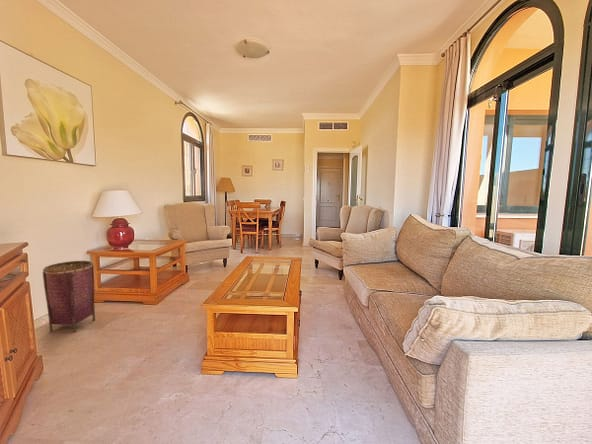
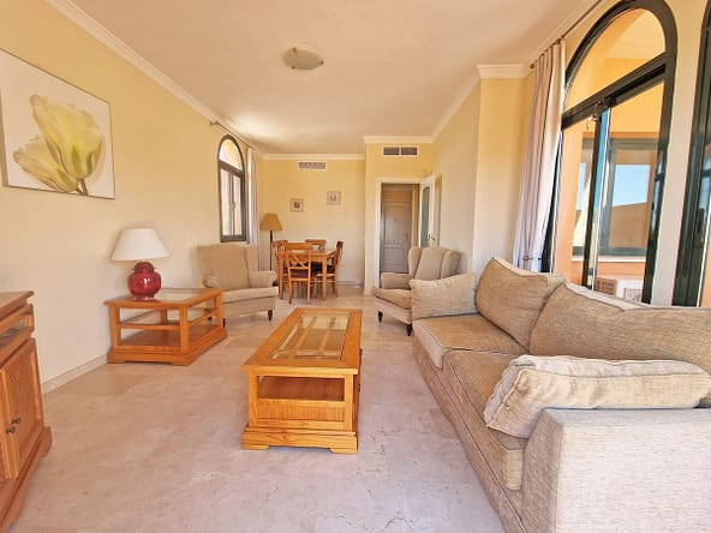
- woven basket (71, 295)
